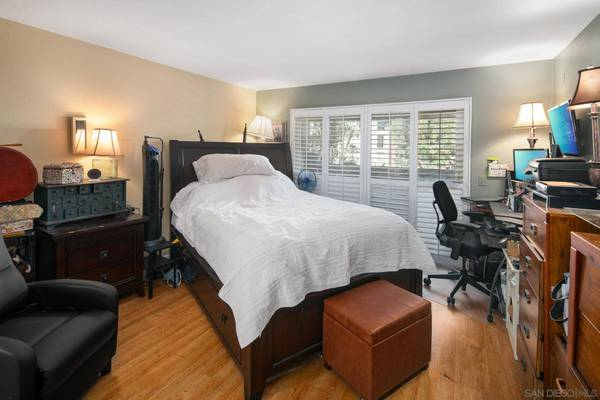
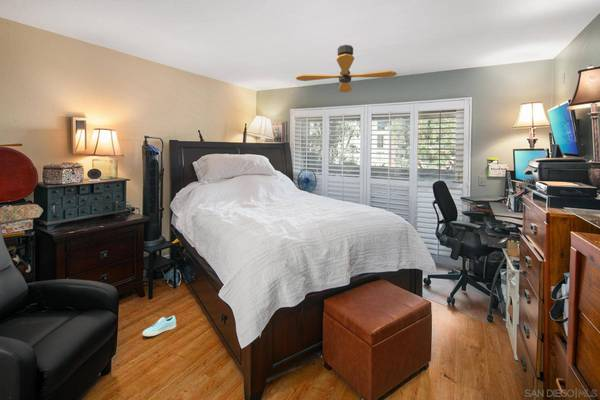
+ ceiling fan (345, 64)
+ sneaker (159, 324)
